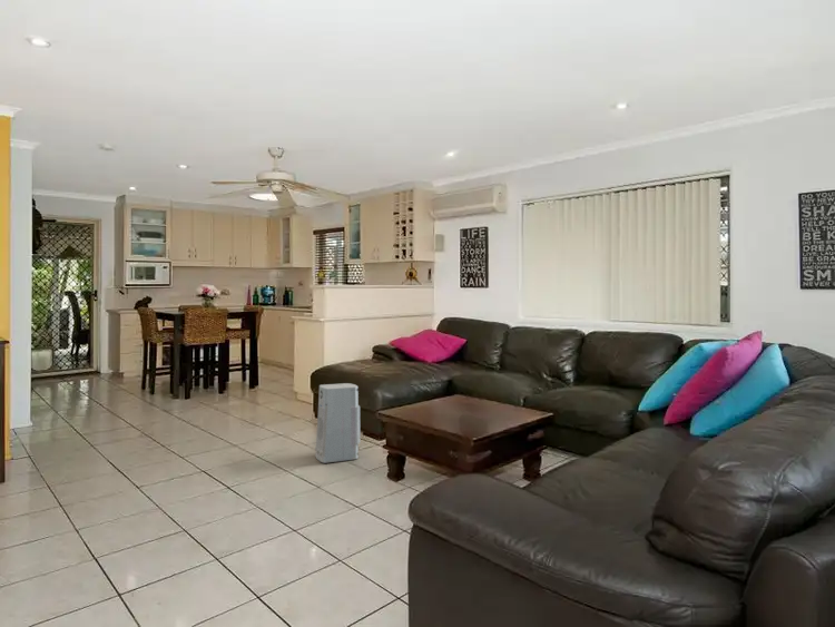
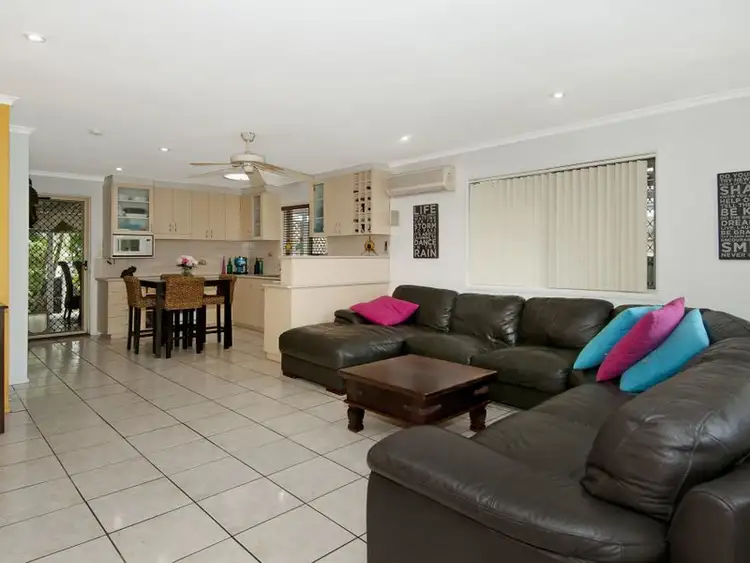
- air purifier (337, 421)
